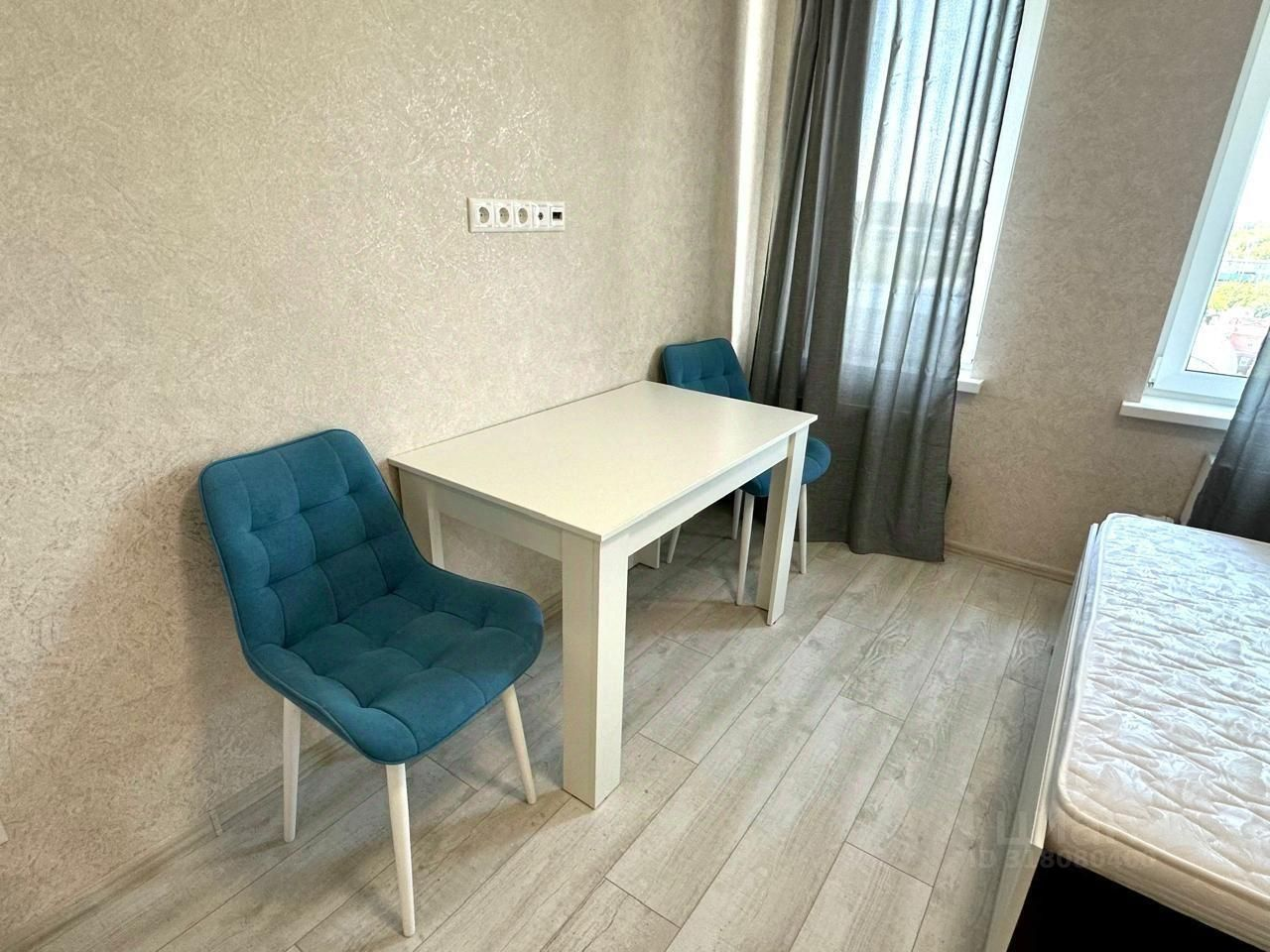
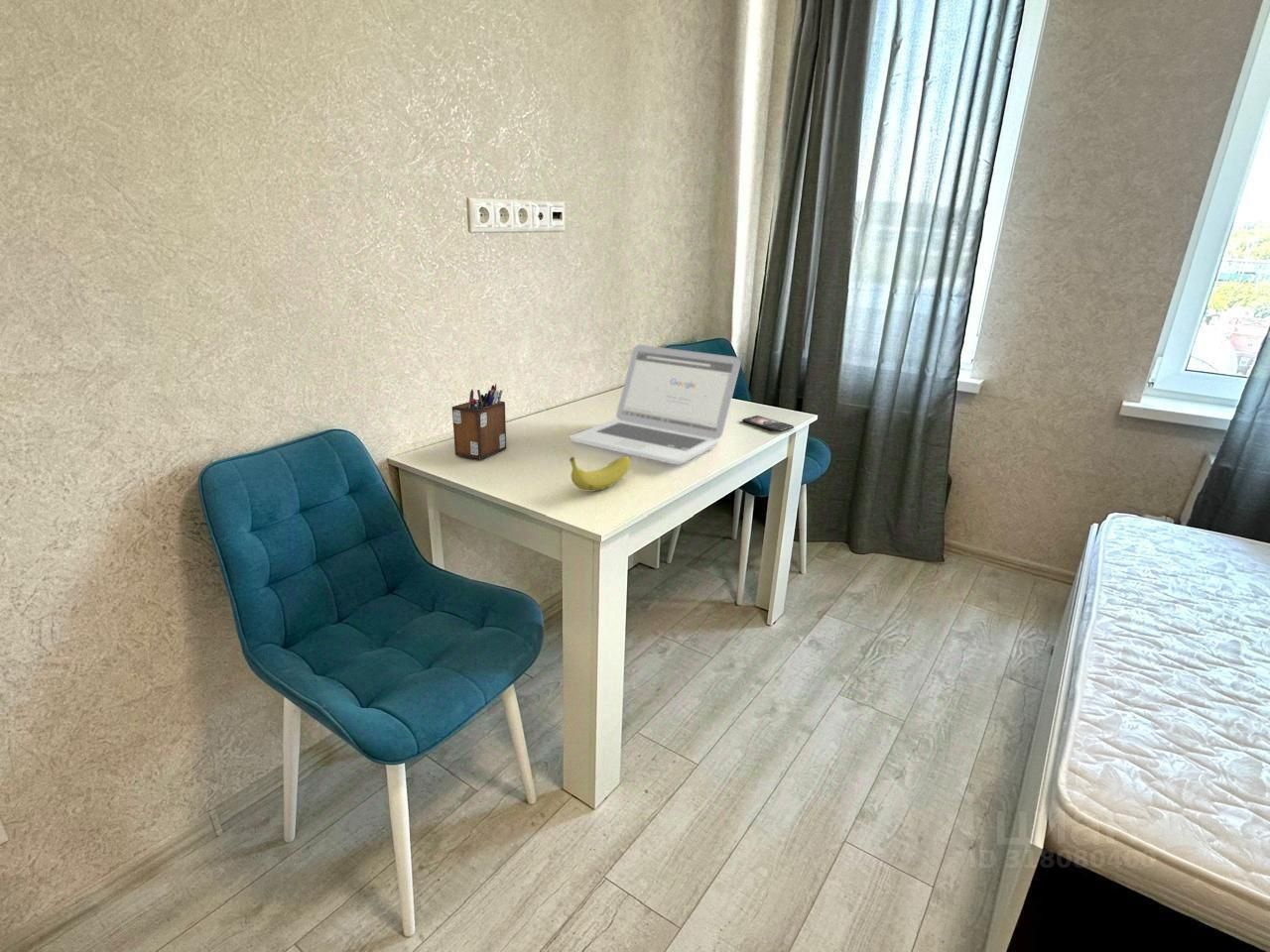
+ smartphone (767, 423)
+ desk organizer (479, 418)
+ laptop (655, 400)
+ fruit (601, 468)
